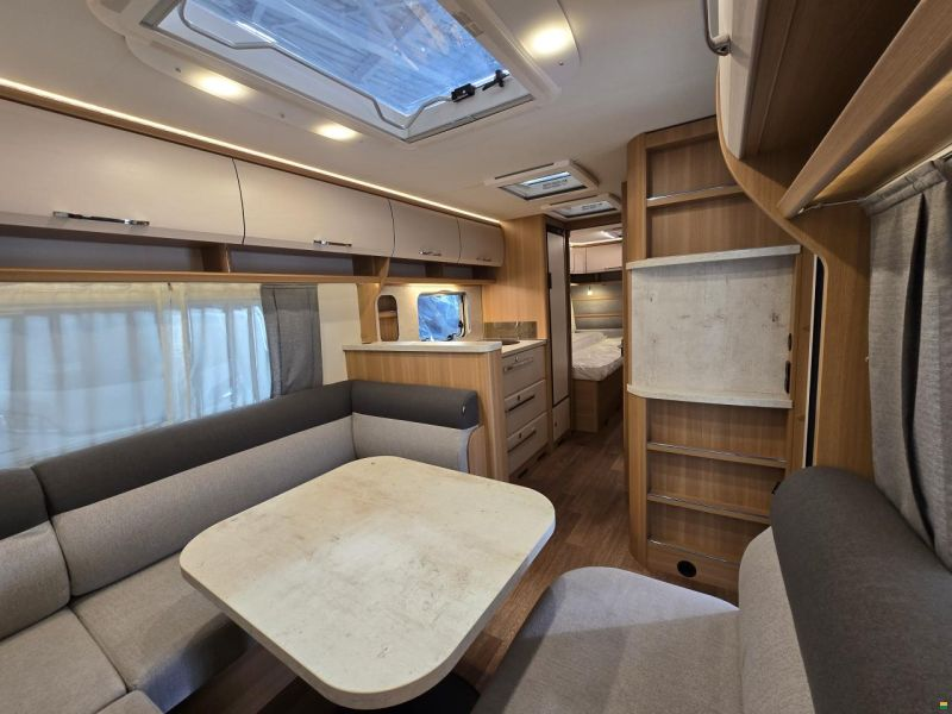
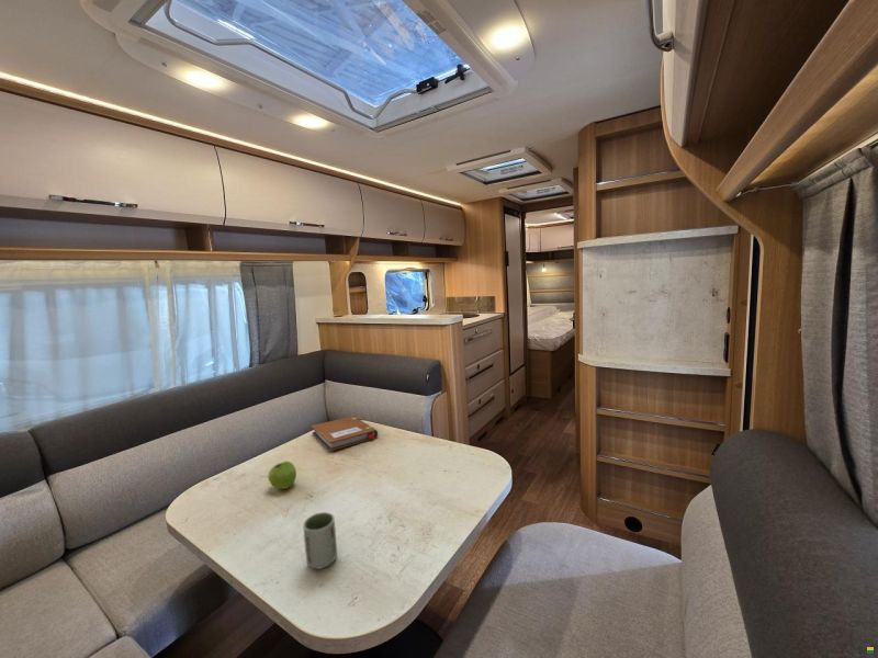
+ cup (320, 541)
+ notebook (345, 431)
+ fruit (282, 475)
